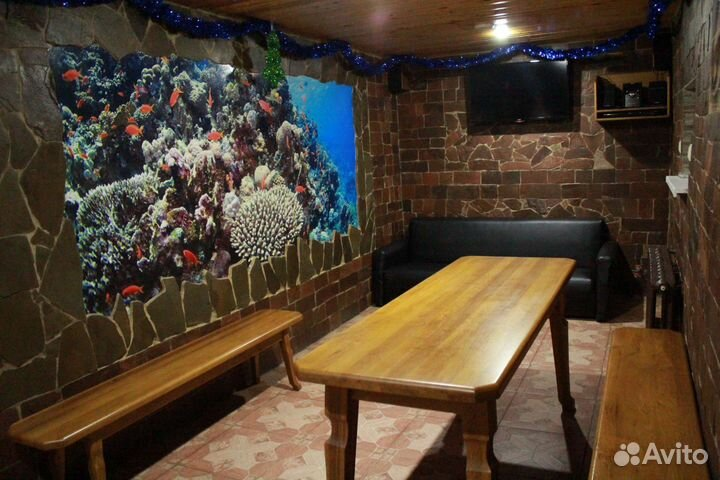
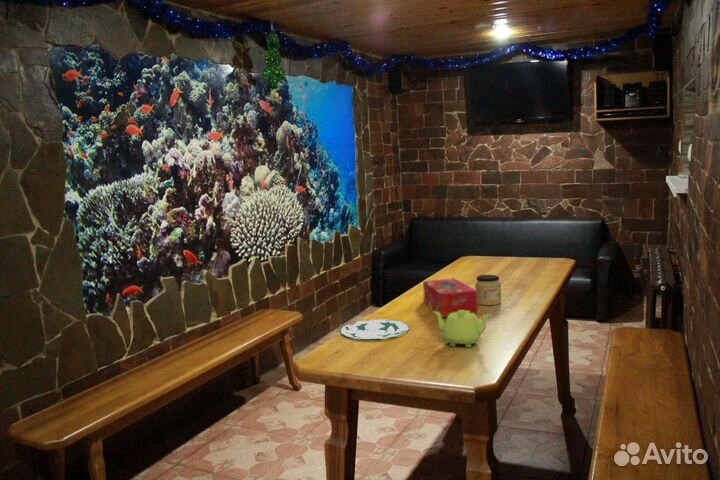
+ plate (374, 325)
+ jar (488, 289)
+ tissue box (449, 296)
+ teapot (462, 326)
